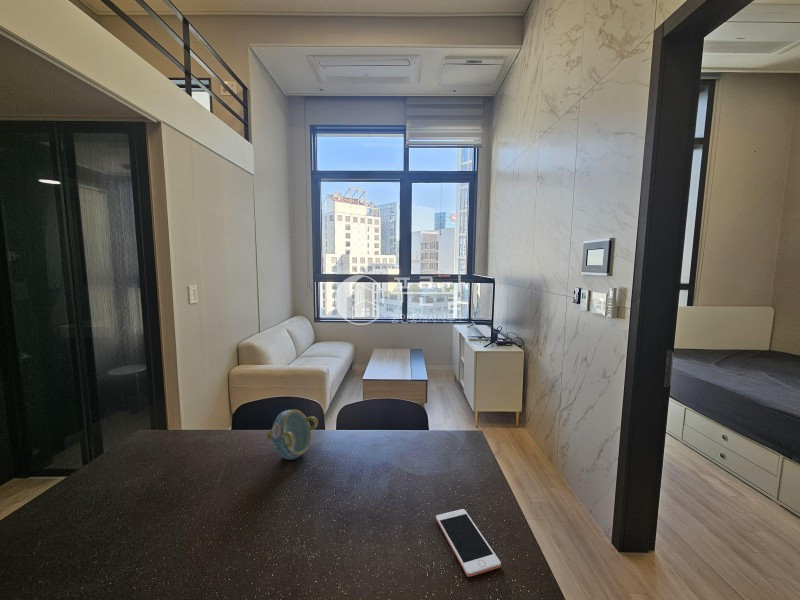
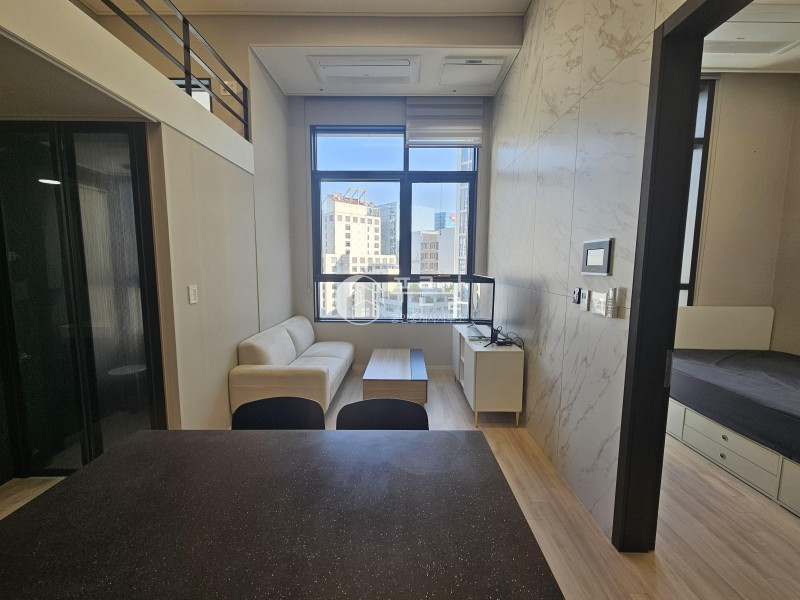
- decorative bowl (291, 433)
- cell phone (465, 539)
